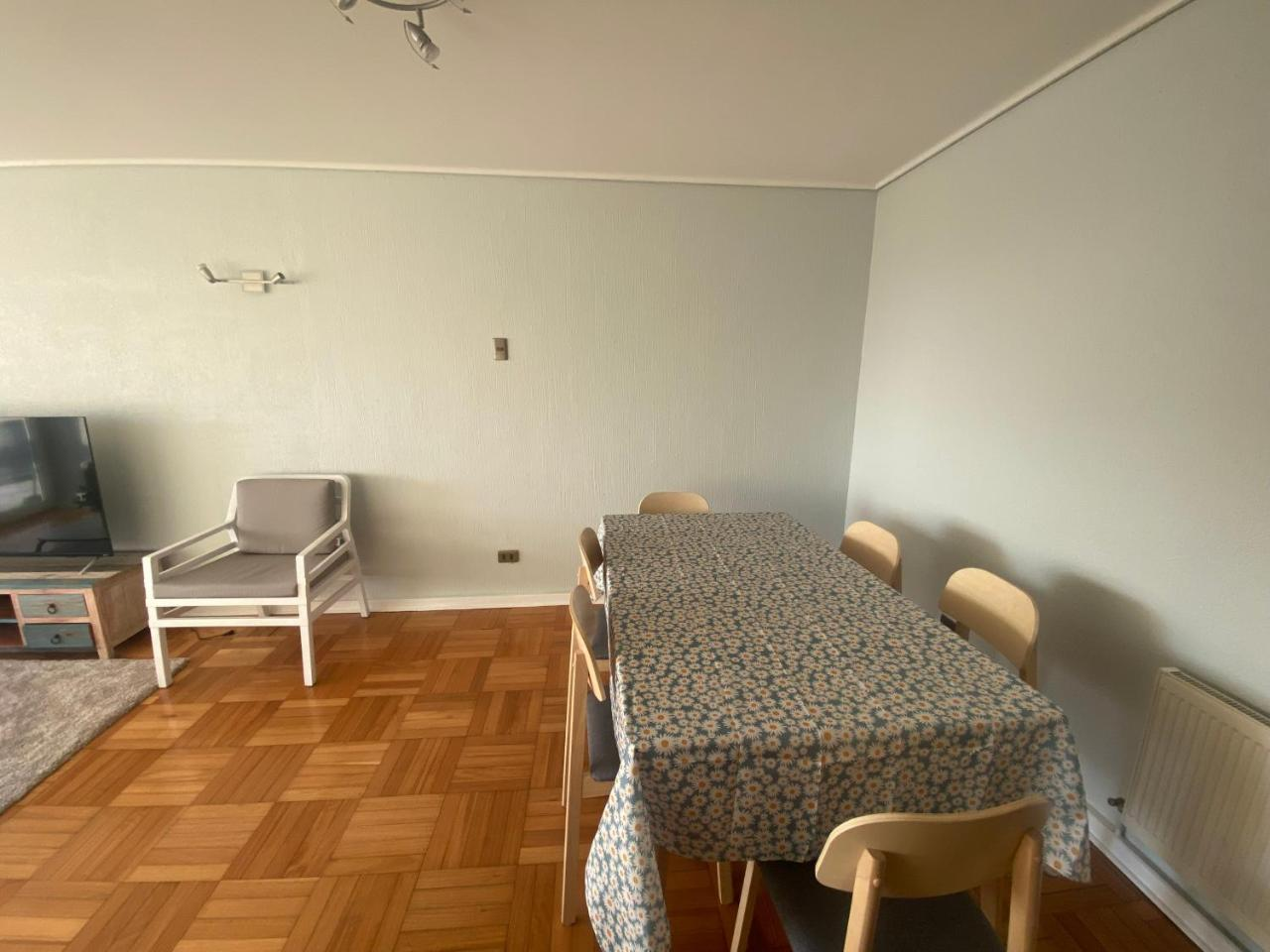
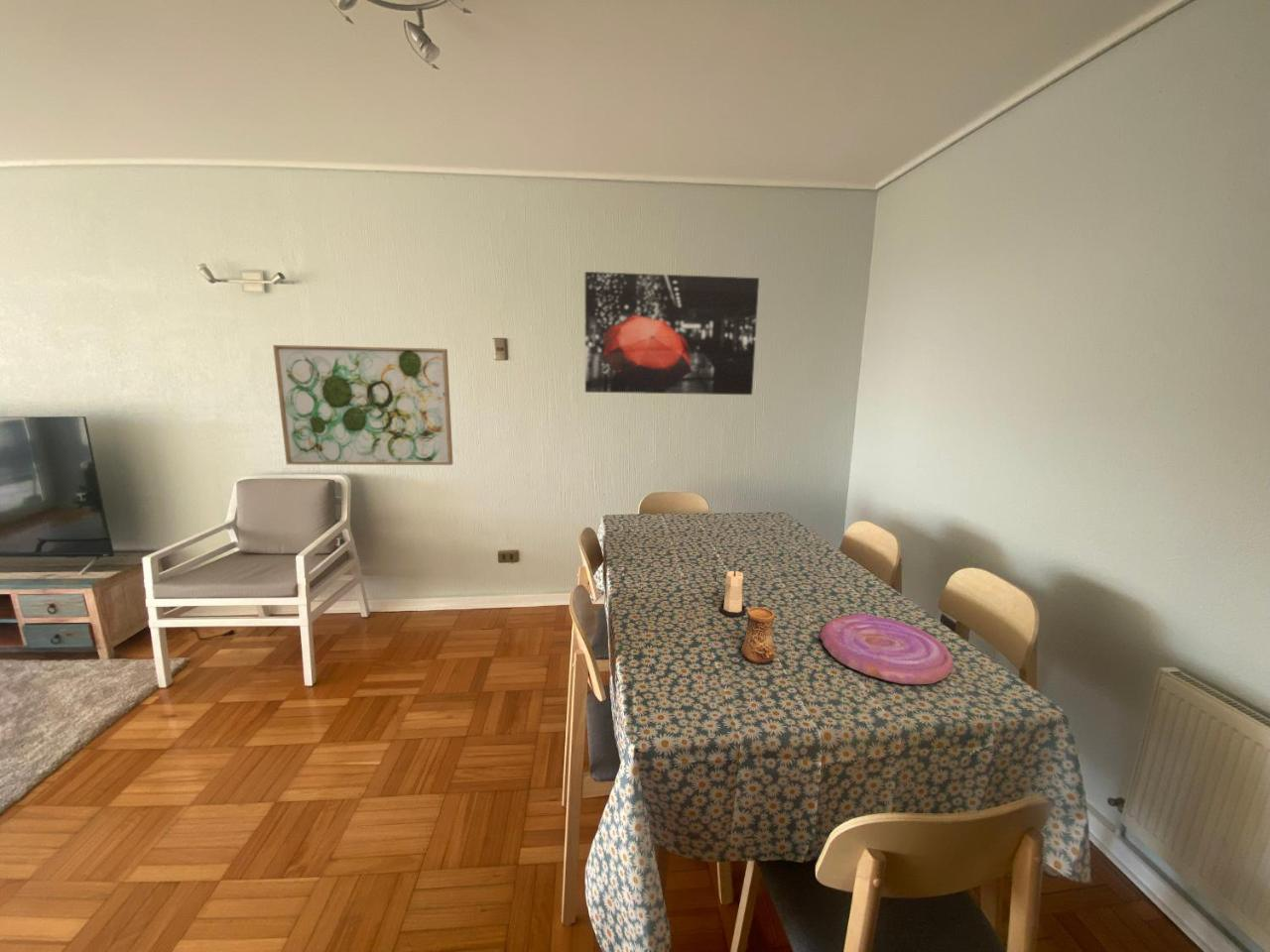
+ cup (759, 635)
+ wall art (365, 407)
+ candle (733, 590)
+ plate (884, 645)
+ wall art (671, 335)
